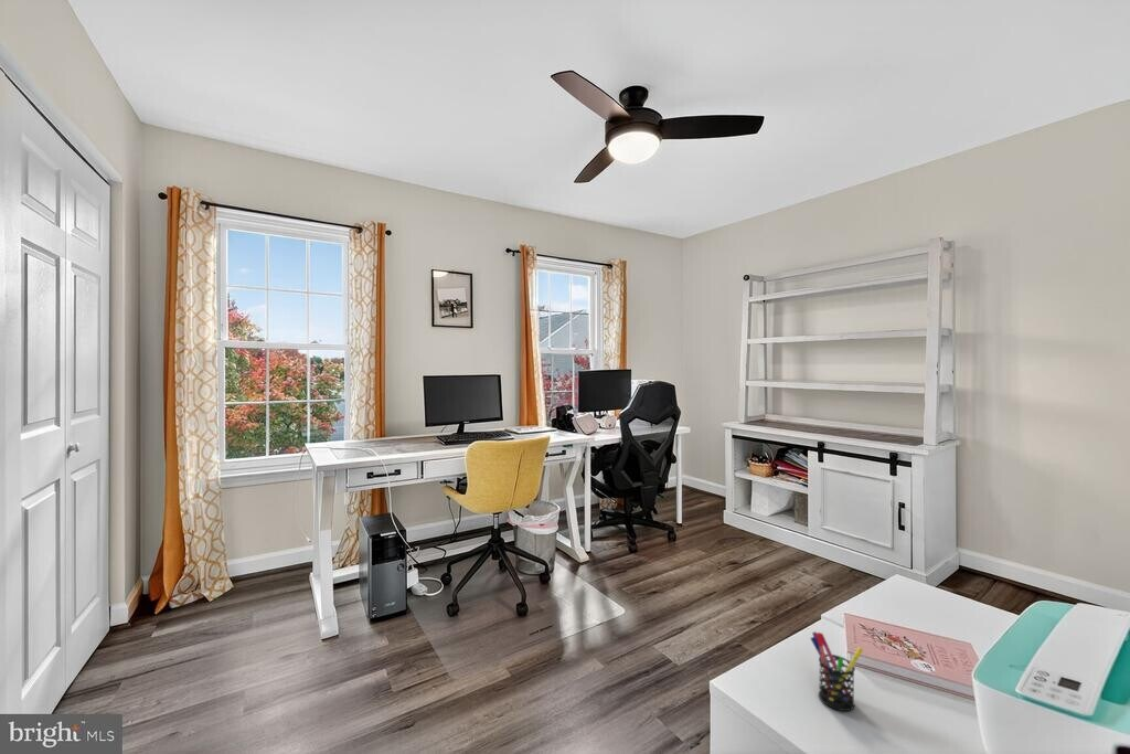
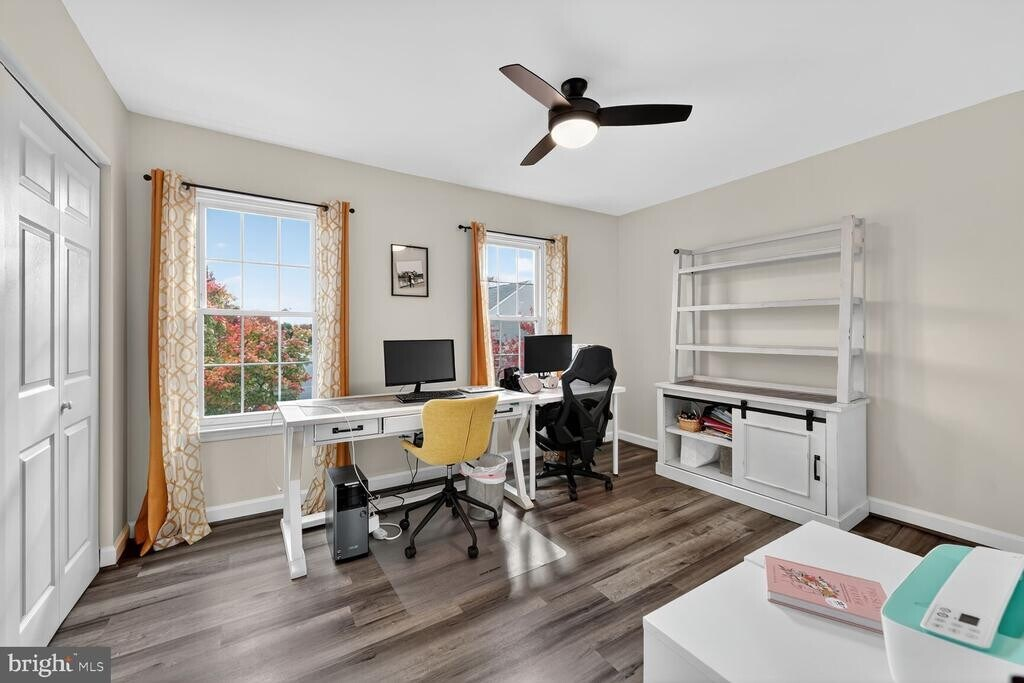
- pen holder (834, 669)
